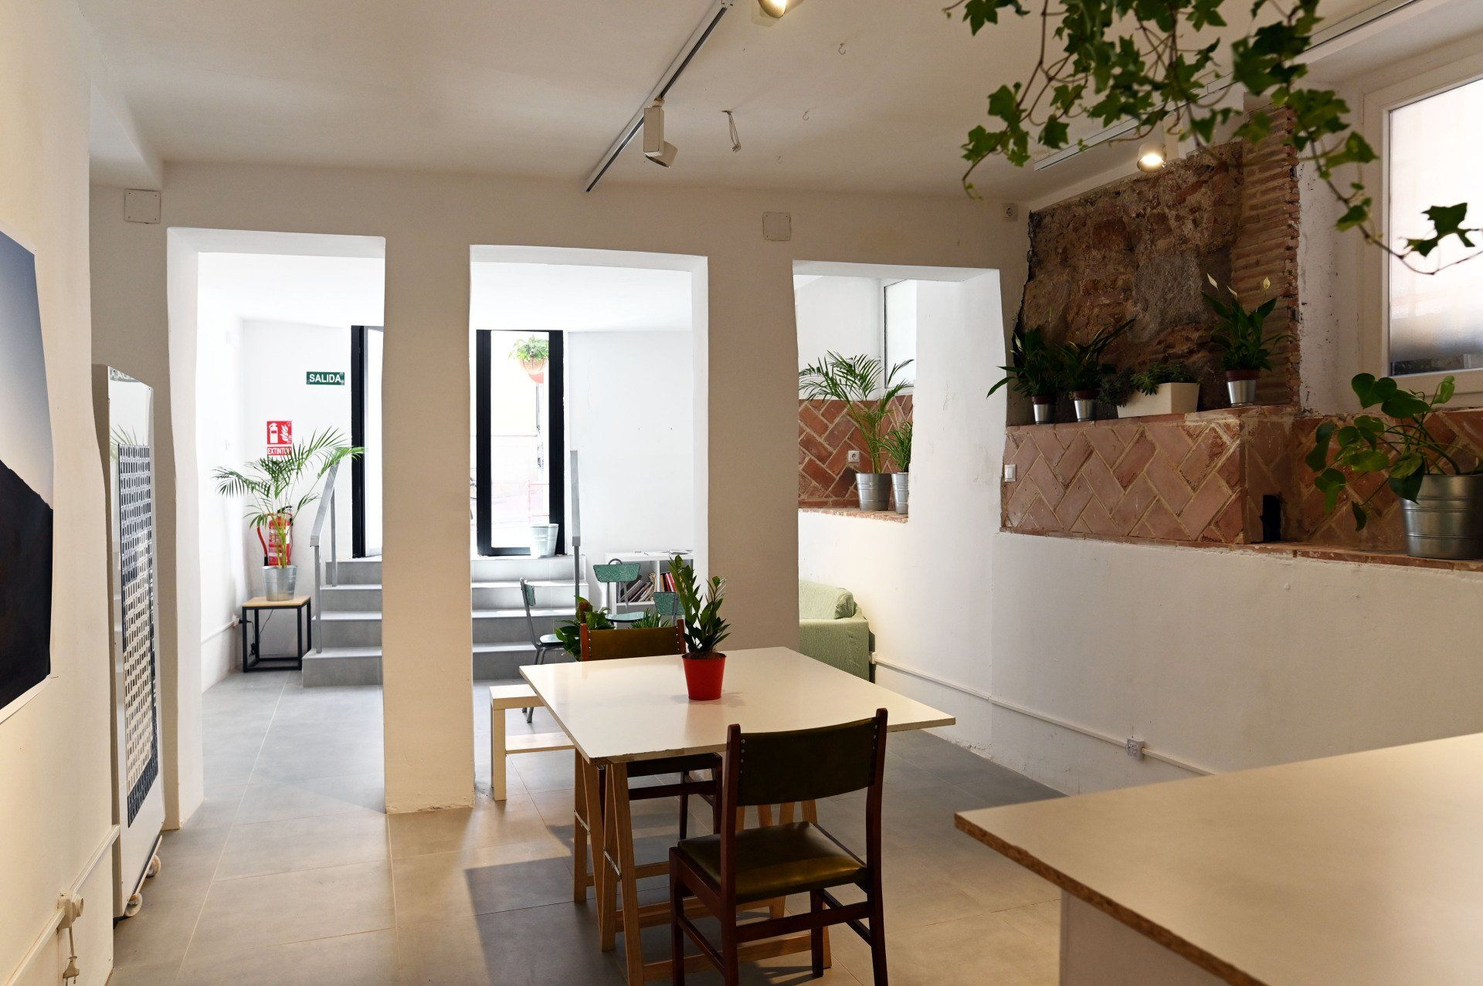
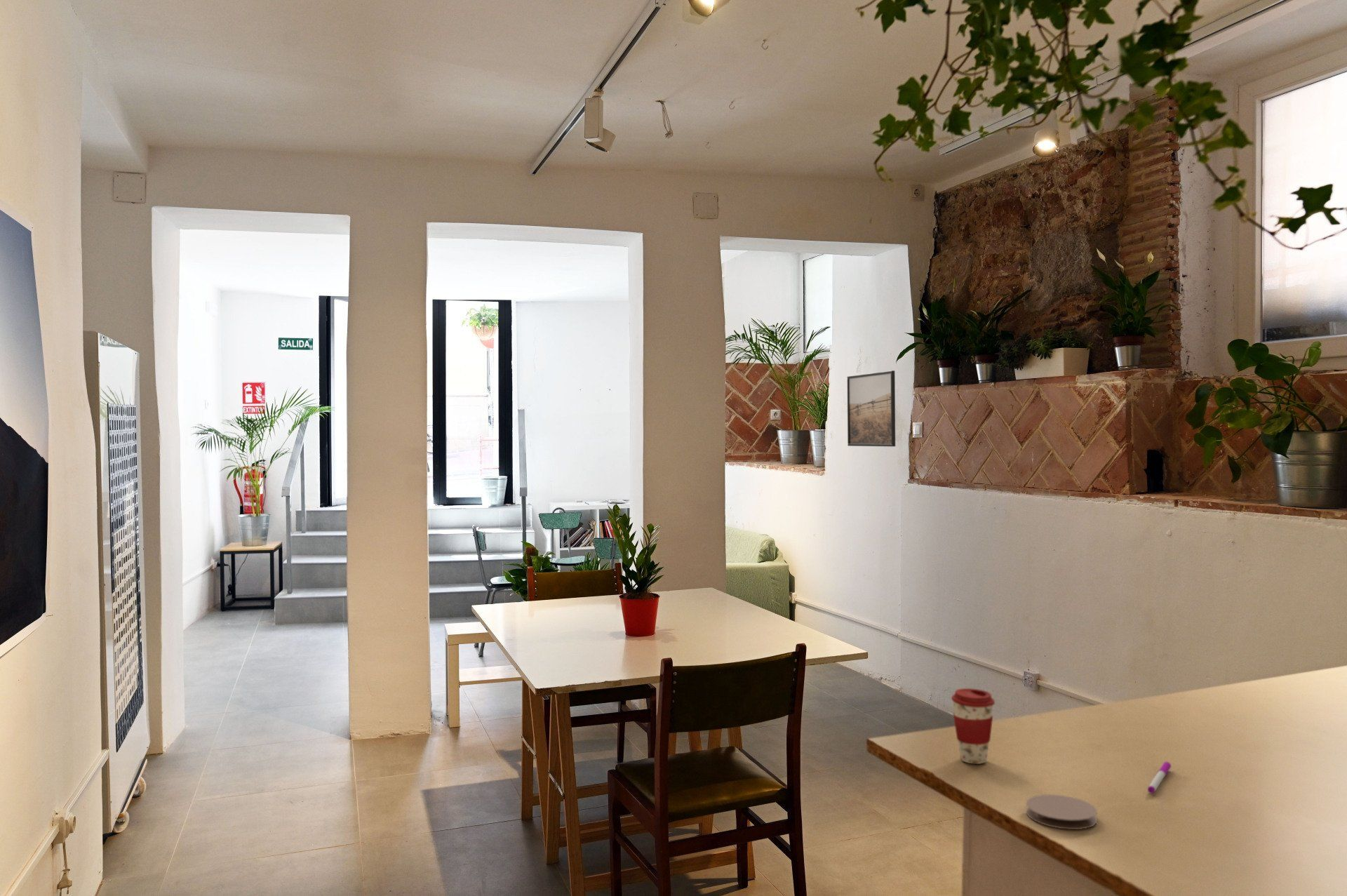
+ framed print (870, 410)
+ coaster (1061, 811)
+ pen (1159, 777)
+ coffee cup (973, 726)
